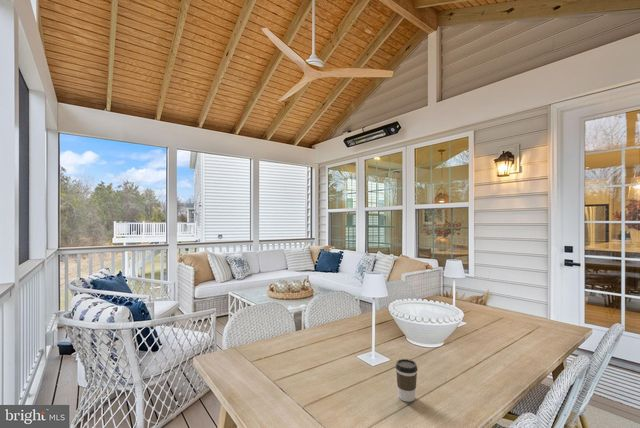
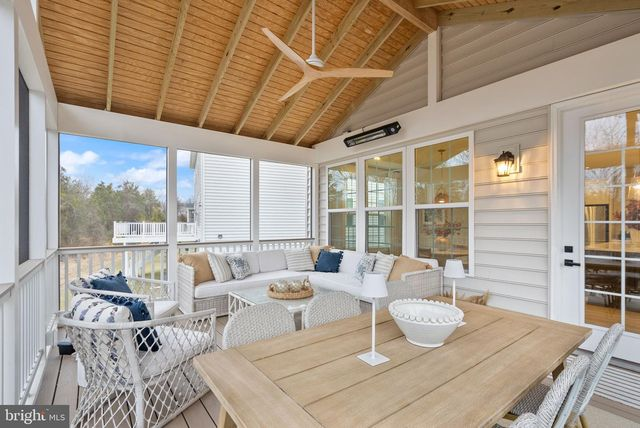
- coffee cup (406, 380)
